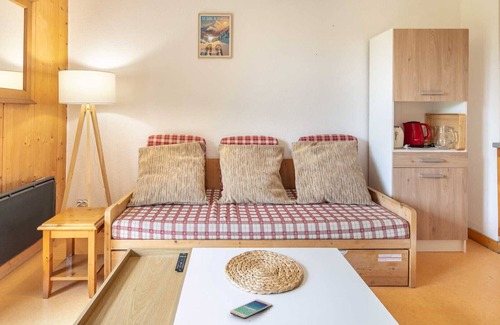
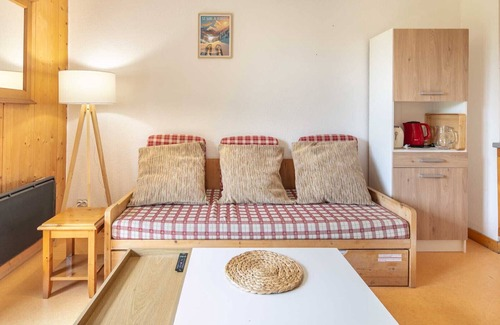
- smartphone (251, 308)
